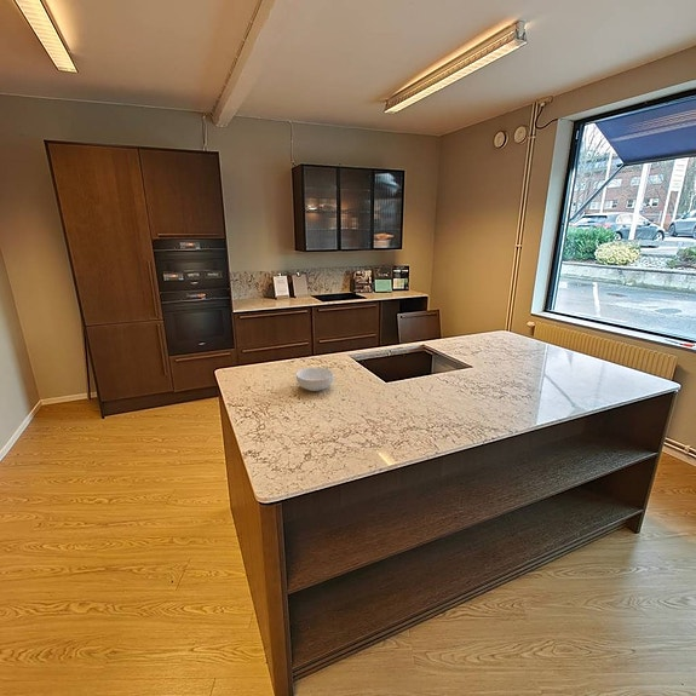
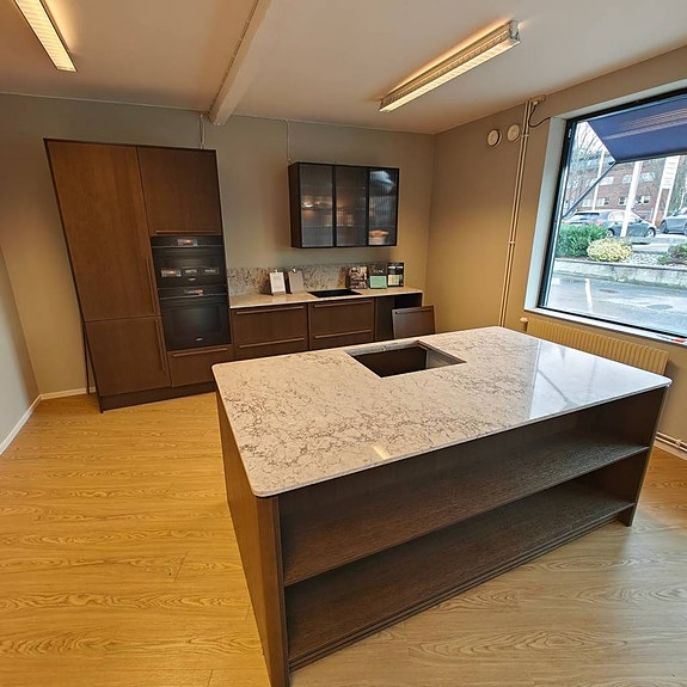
- cereal bowl (315, 380)
